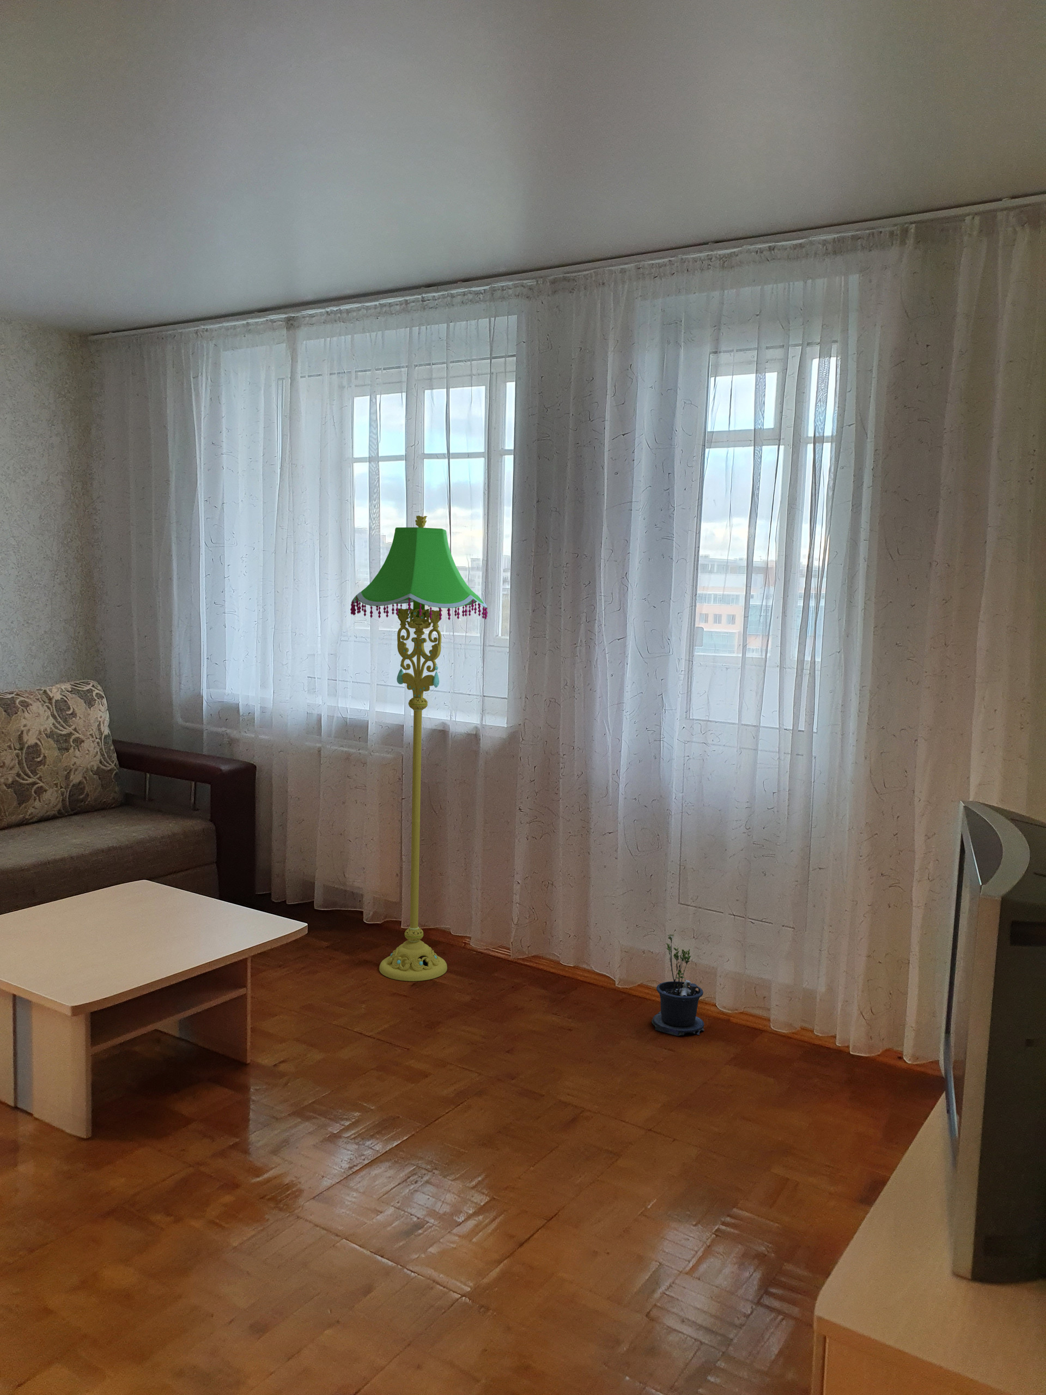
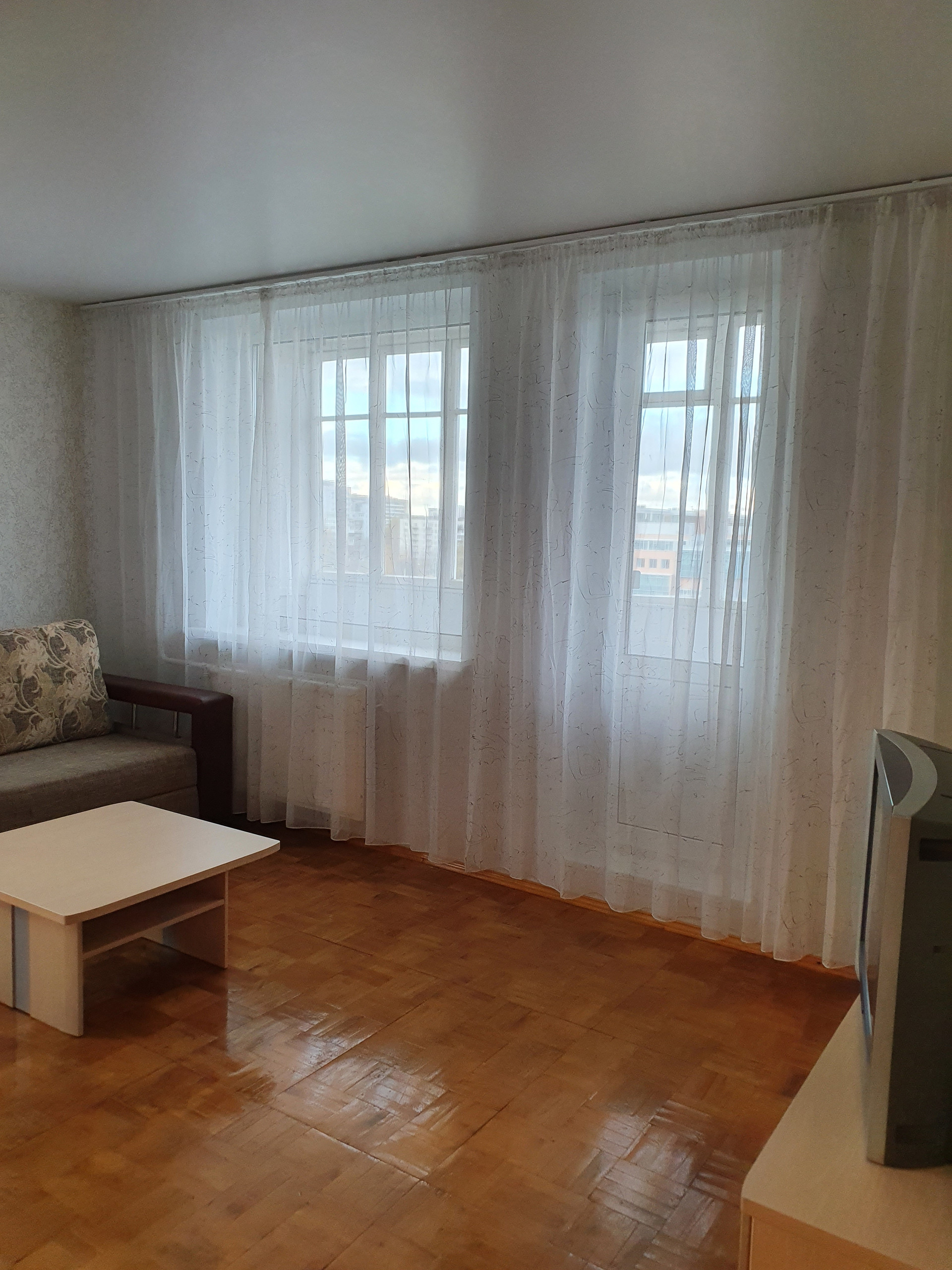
- floor lamp (416, 747)
- potted plant (679, 980)
